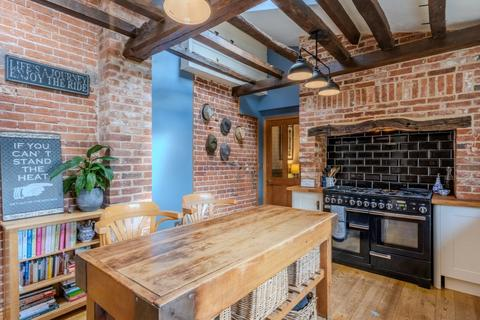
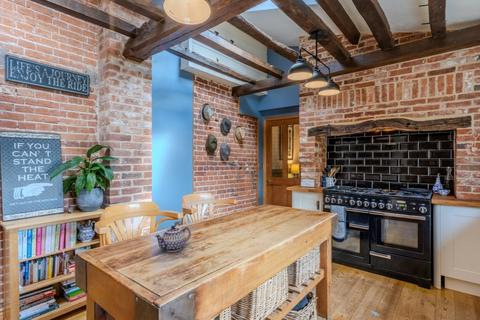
+ teapot (173, 237)
